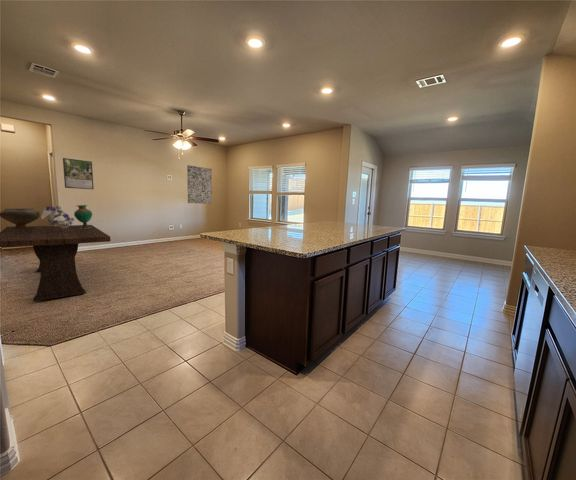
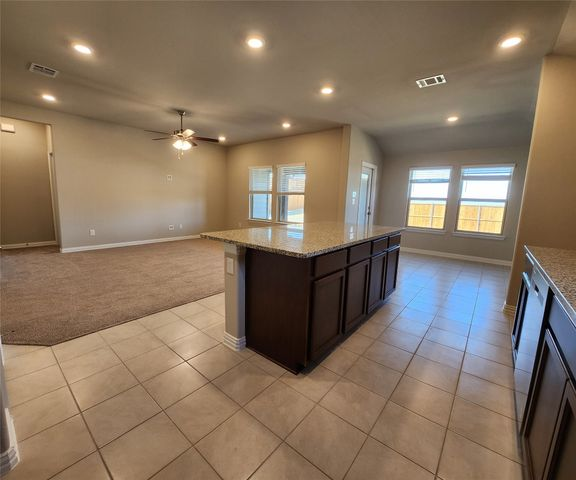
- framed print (78, 174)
- wall art (200, 185)
- dining table (56, 256)
- ceramic pot (21, 218)
- bouquet (55, 219)
- decorative urn (85, 217)
